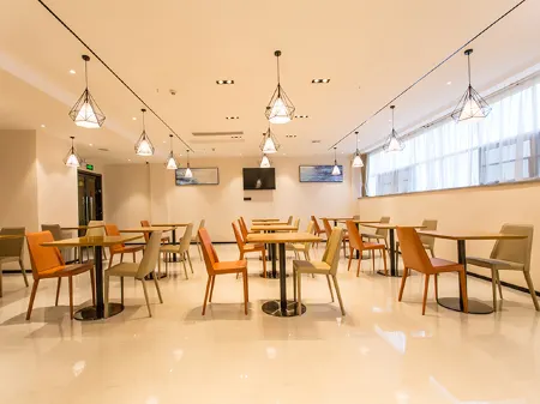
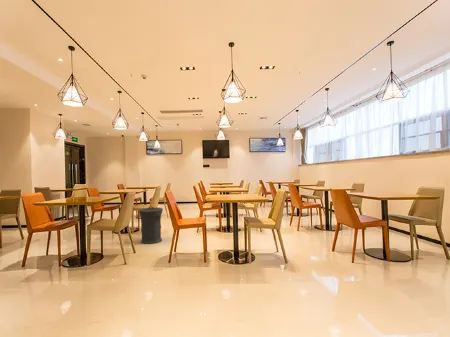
+ trash can (151, 223)
